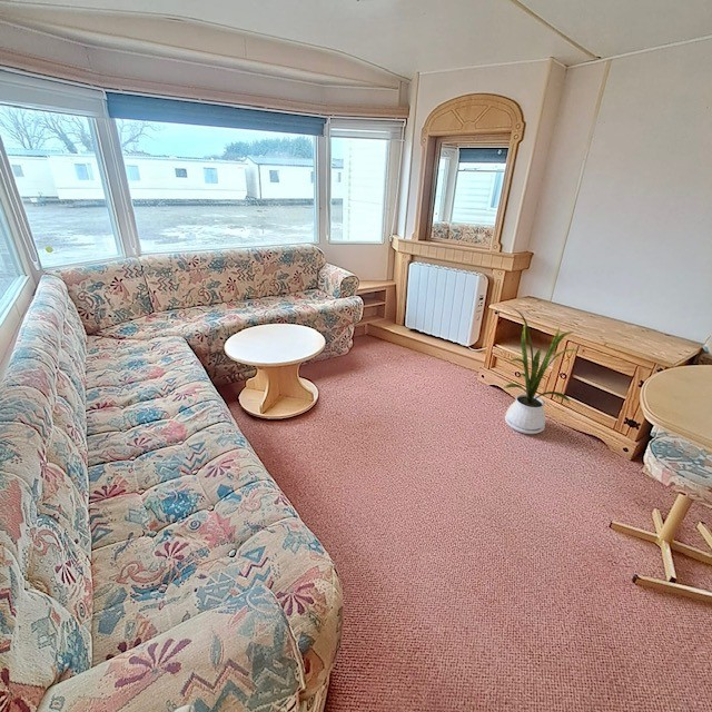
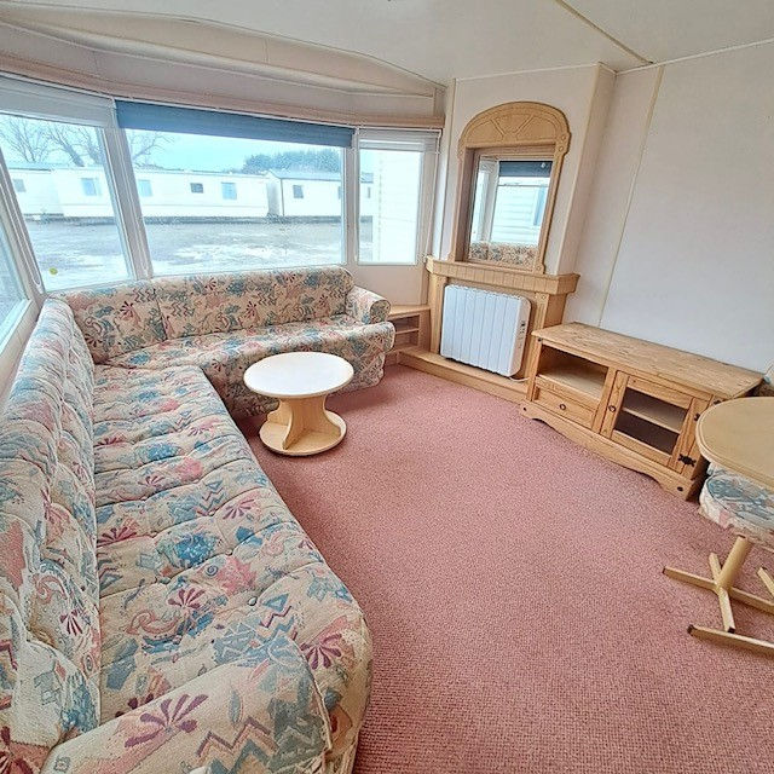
- house plant (532, 372)
